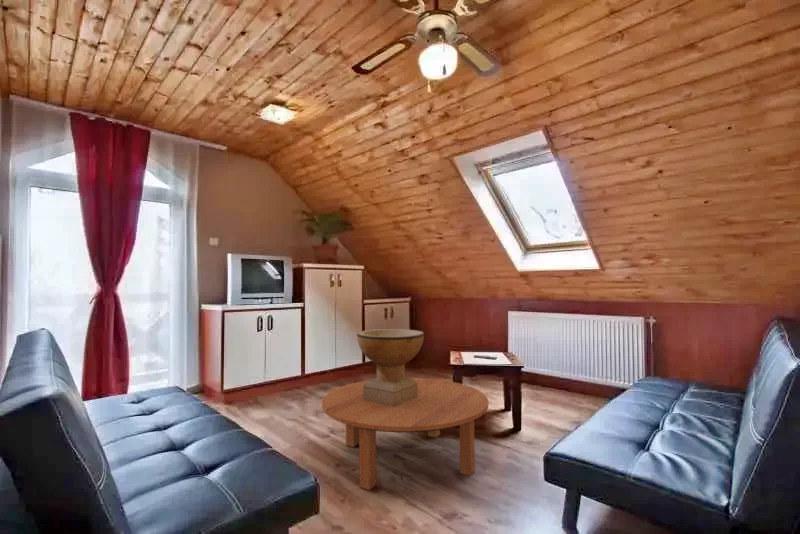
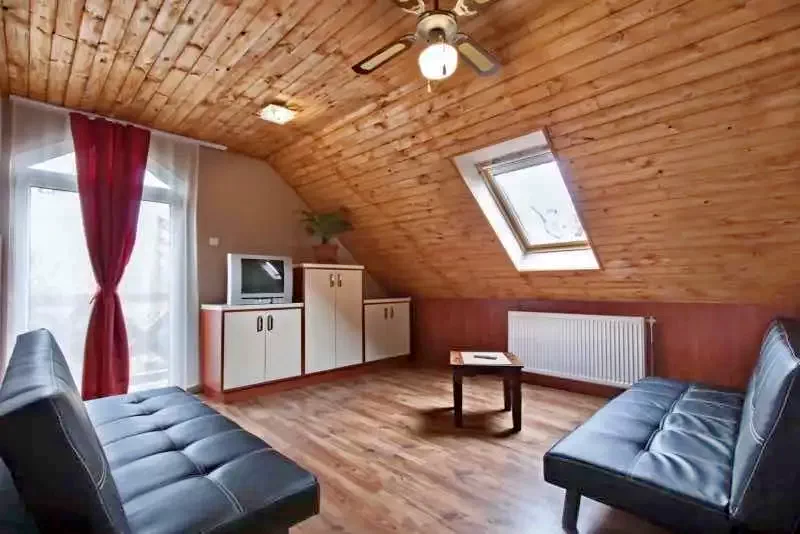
- decorative bowl (390, 364)
- coffee table (405, 427)
